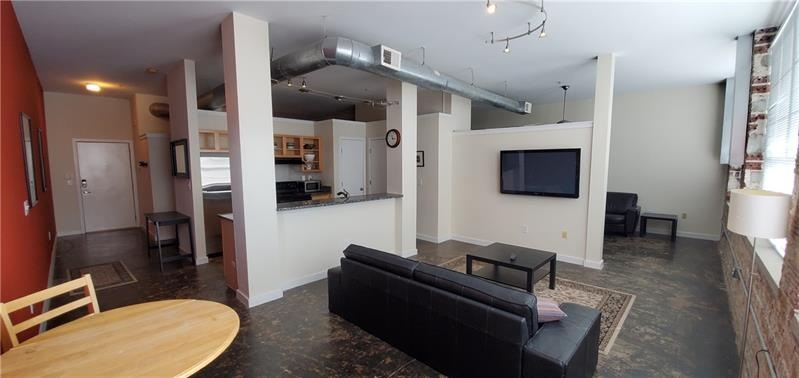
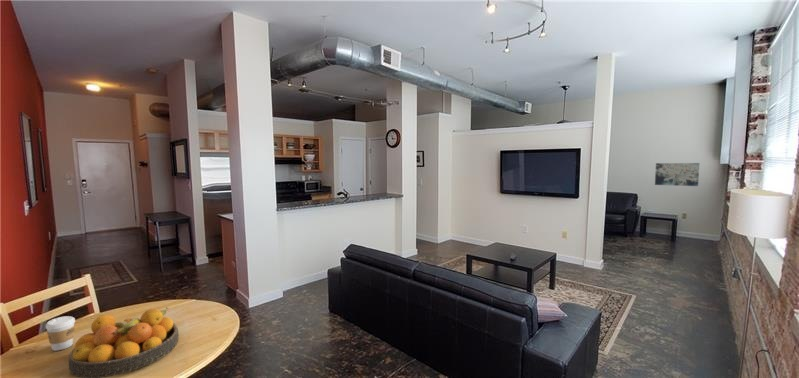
+ wall art (676, 174)
+ fruit bowl (127, 334)
+ coffee cup (61, 333)
